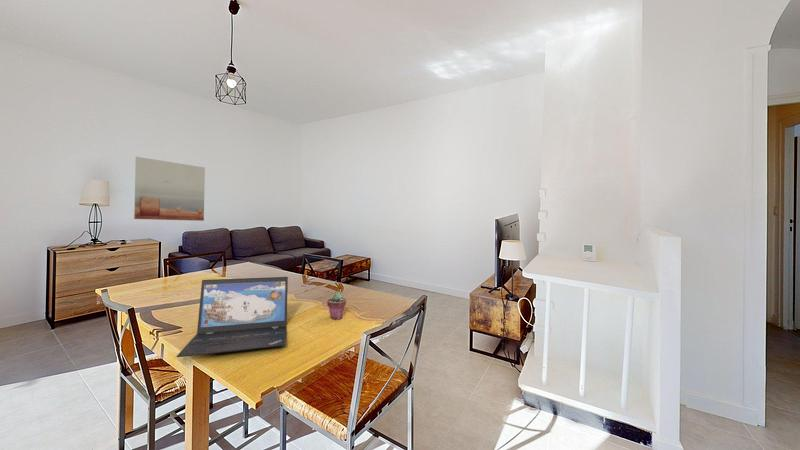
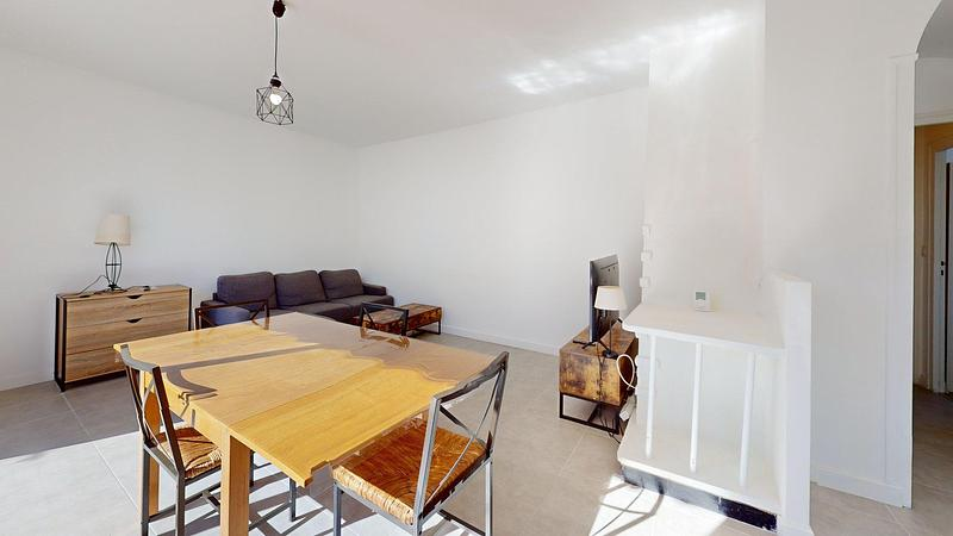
- wall art (172, 191)
- laptop (241, 311)
- potted succulent (336, 305)
